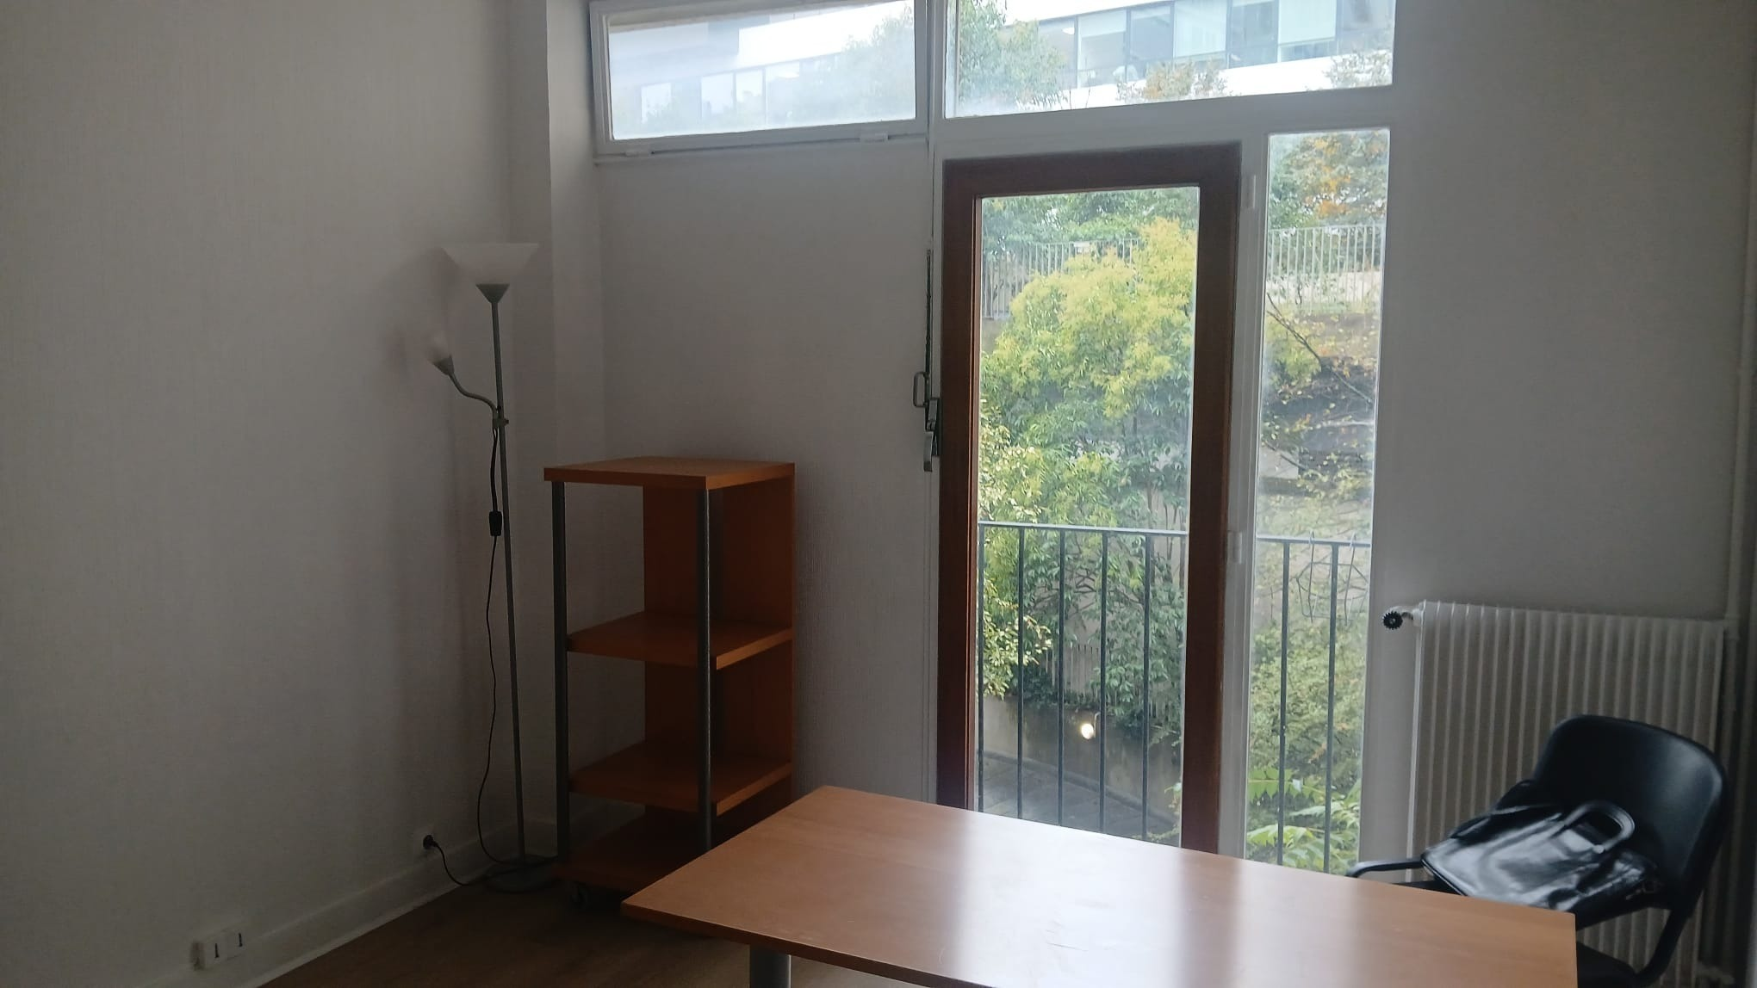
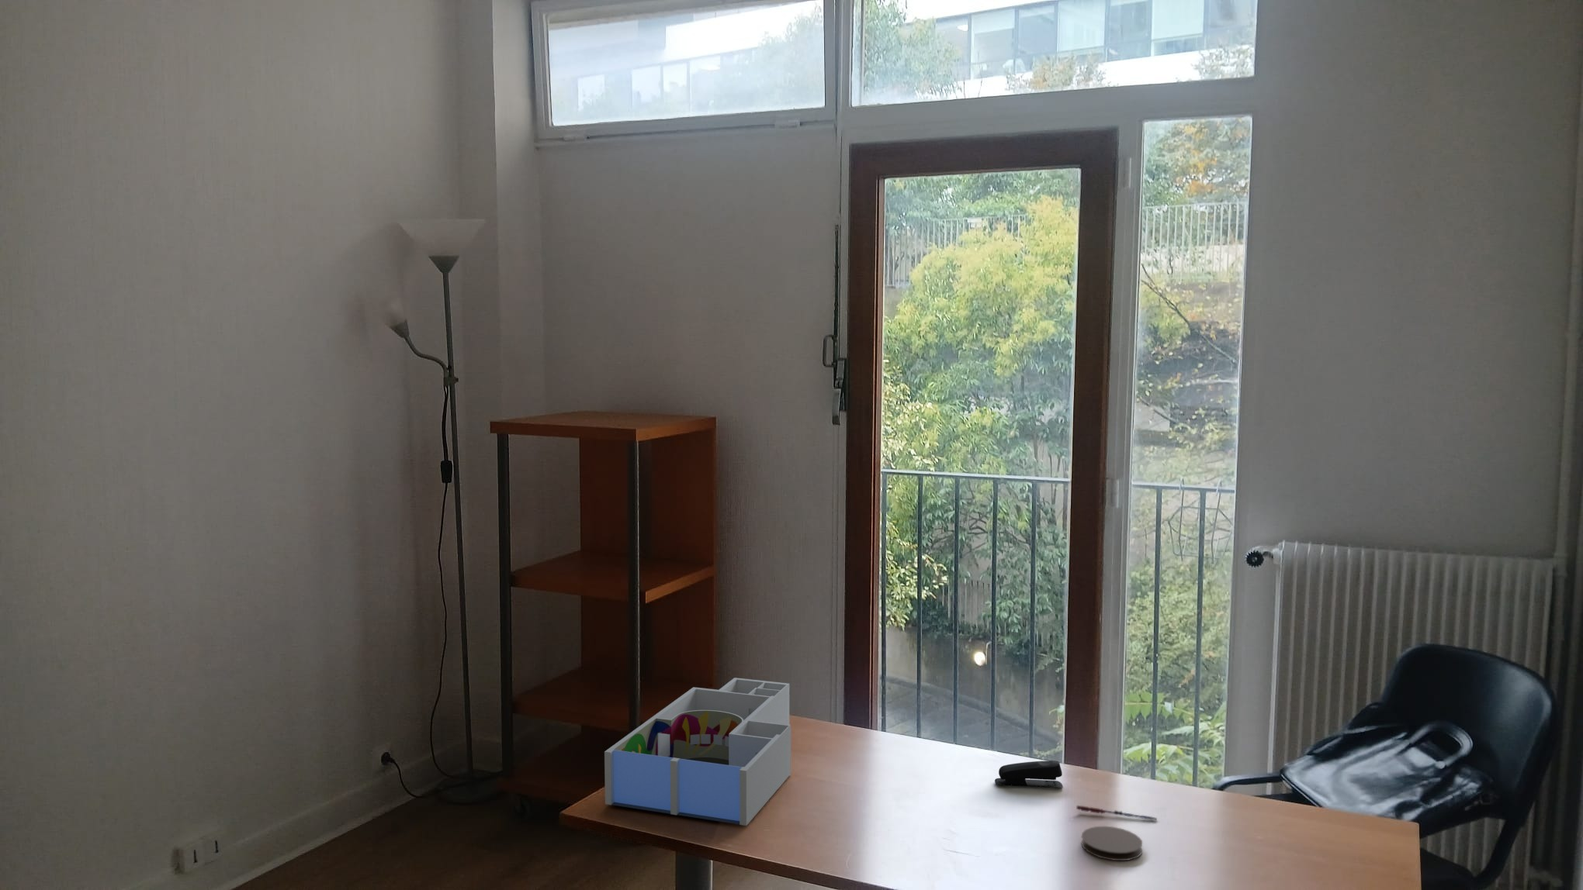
+ desk organizer (725, 740)
+ pen (1115, 812)
+ stapler (1029, 773)
+ coaster (1111, 842)
